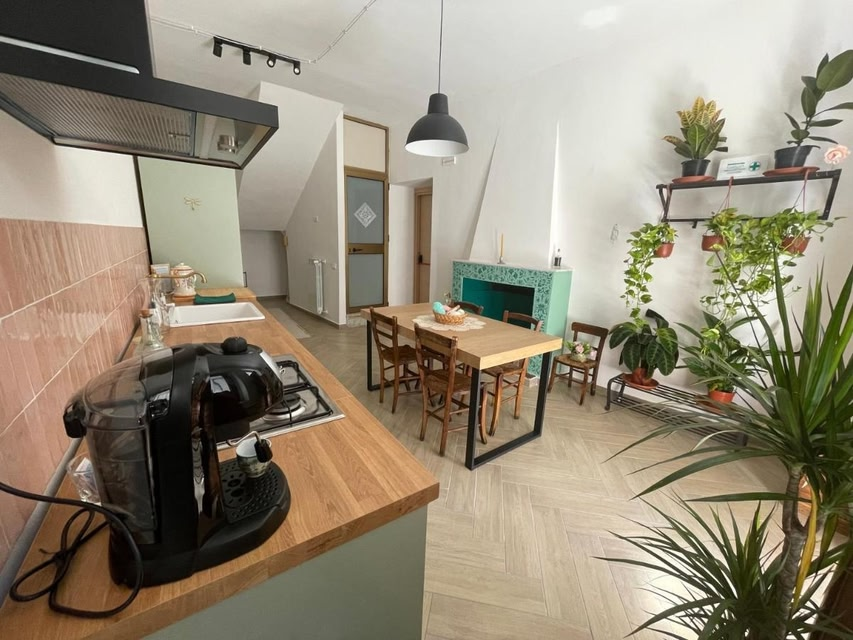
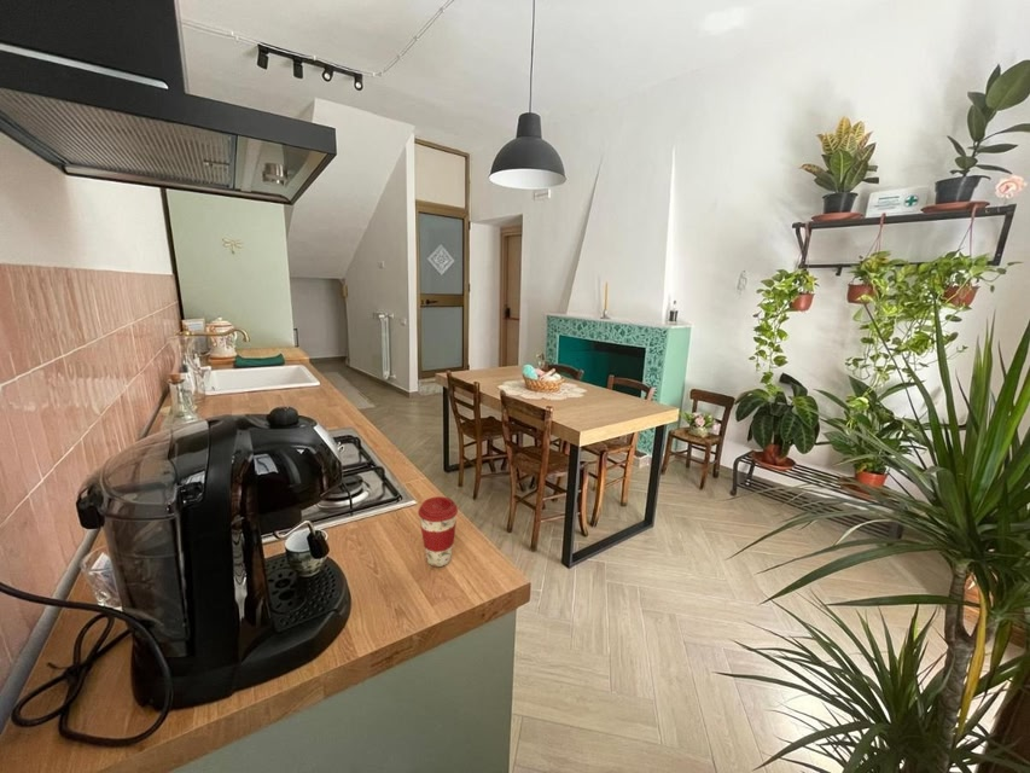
+ coffee cup (438, 531)
